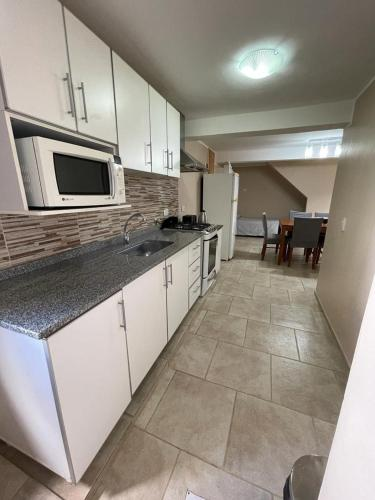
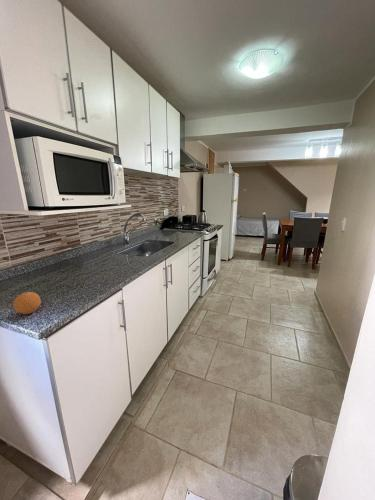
+ fruit (27, 303)
